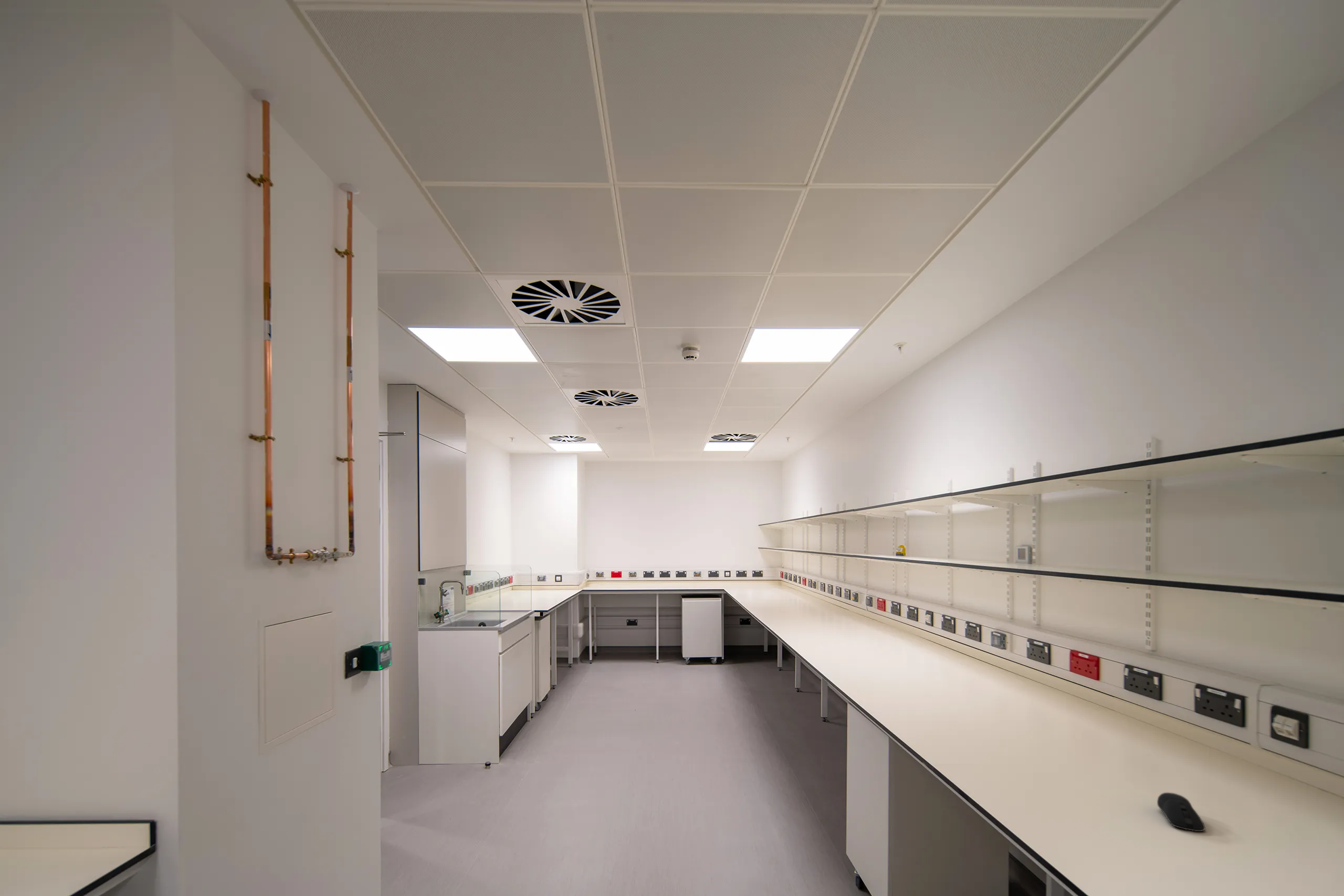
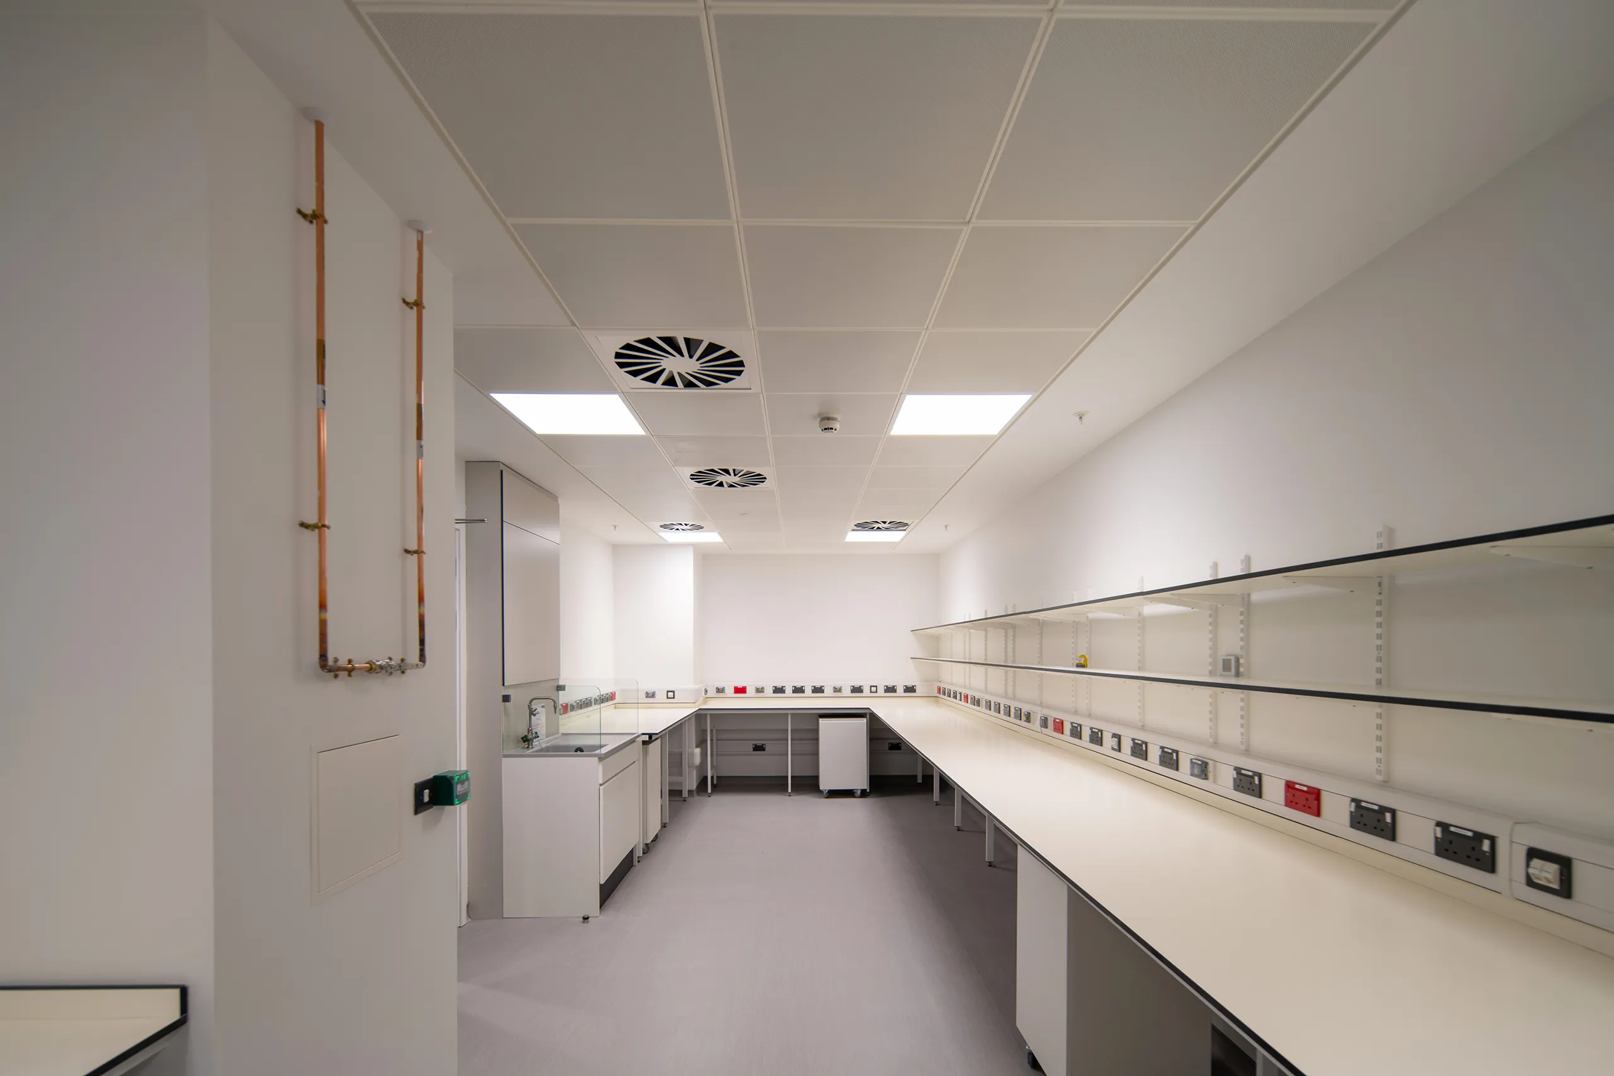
- computer mouse (1179, 808)
